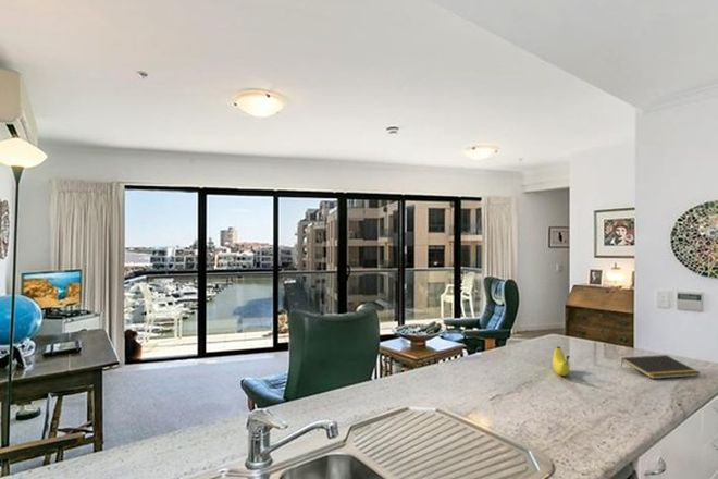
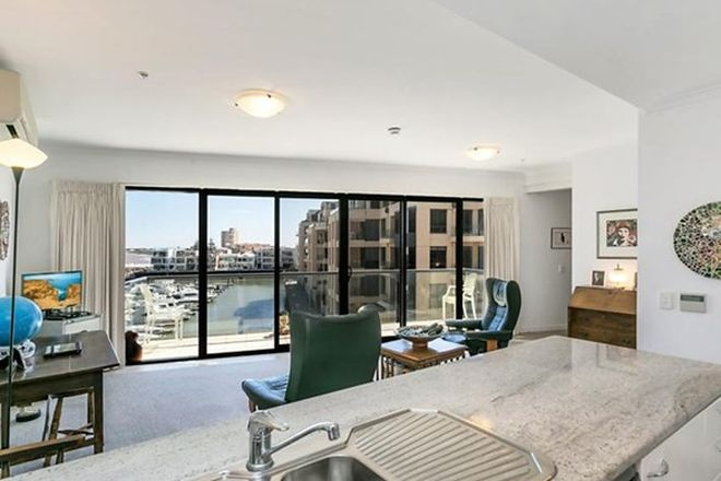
- fruit (560, 361)
- notepad (659, 366)
